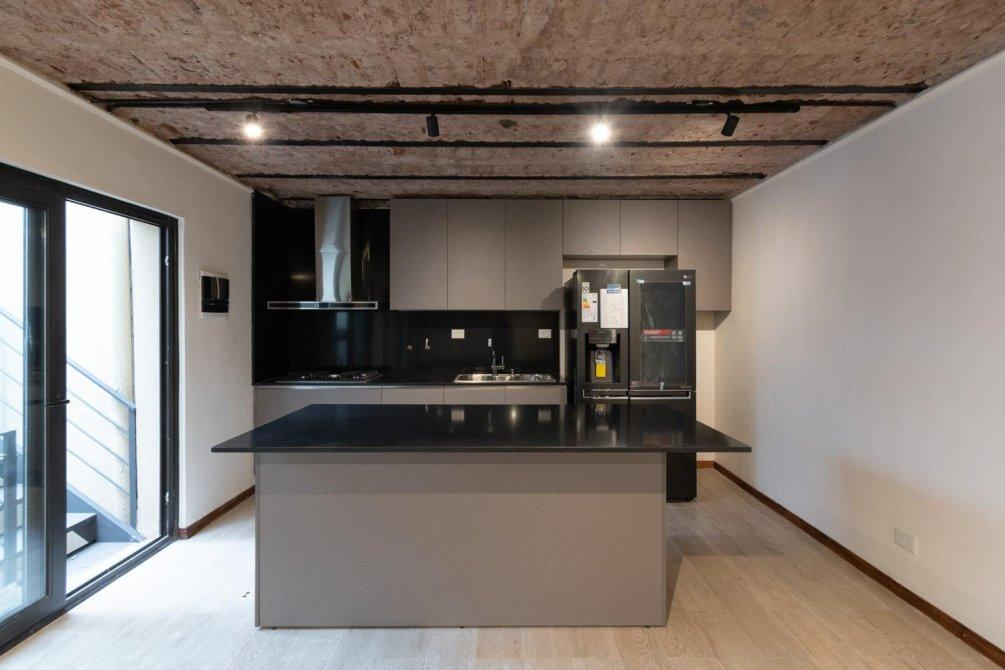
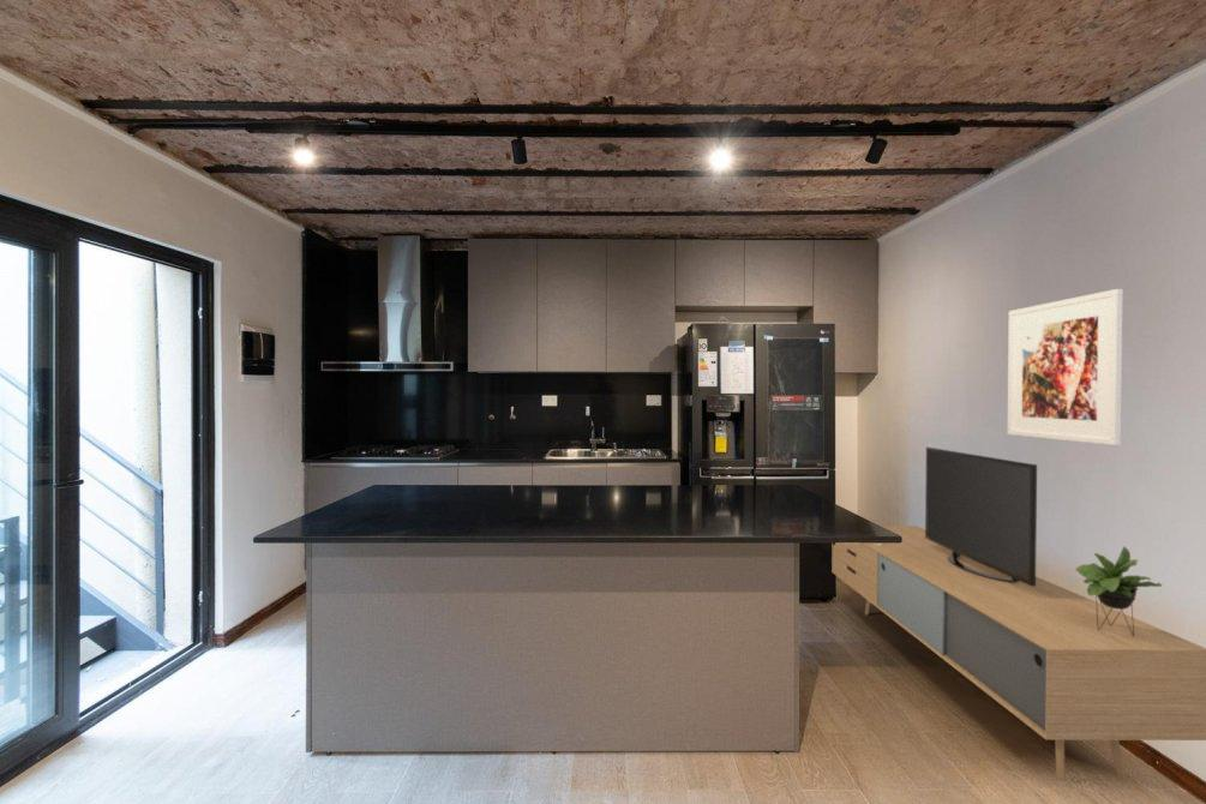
+ media console (964, 564)
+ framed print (1057, 370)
